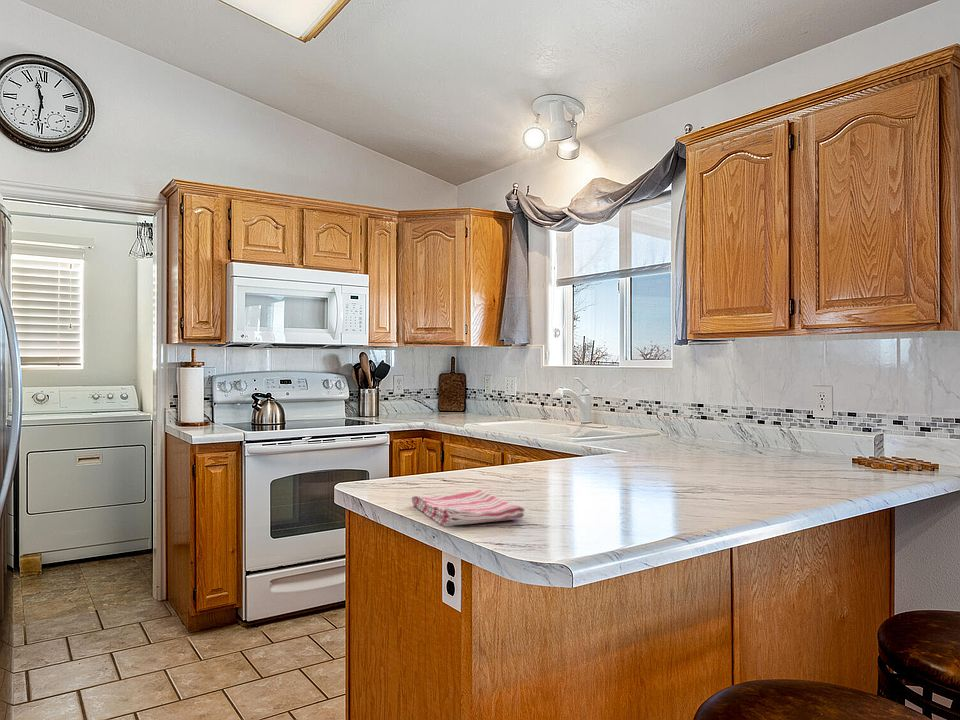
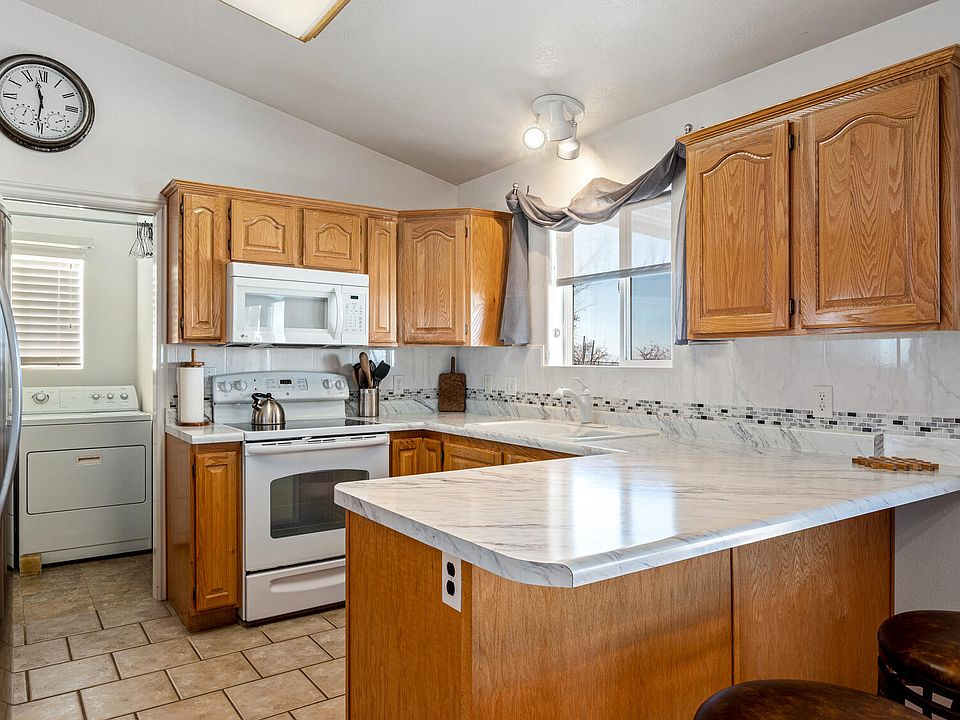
- dish towel (465, 503)
